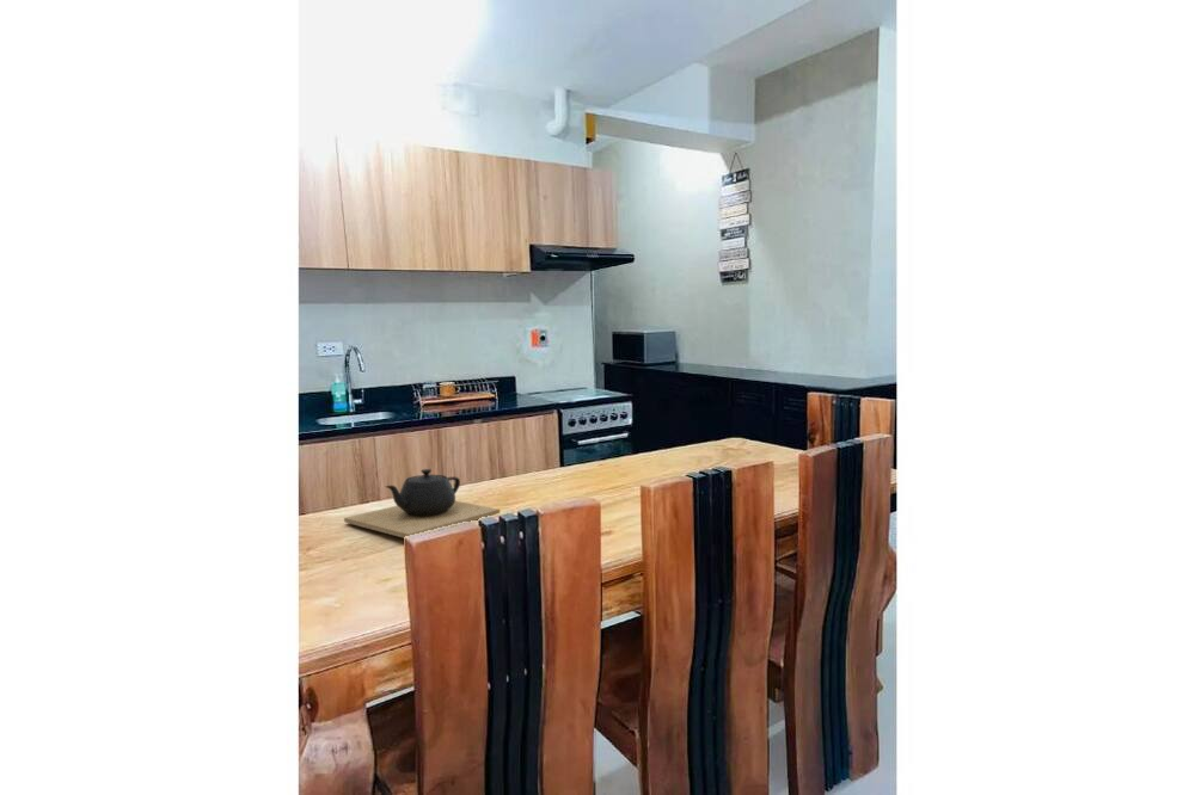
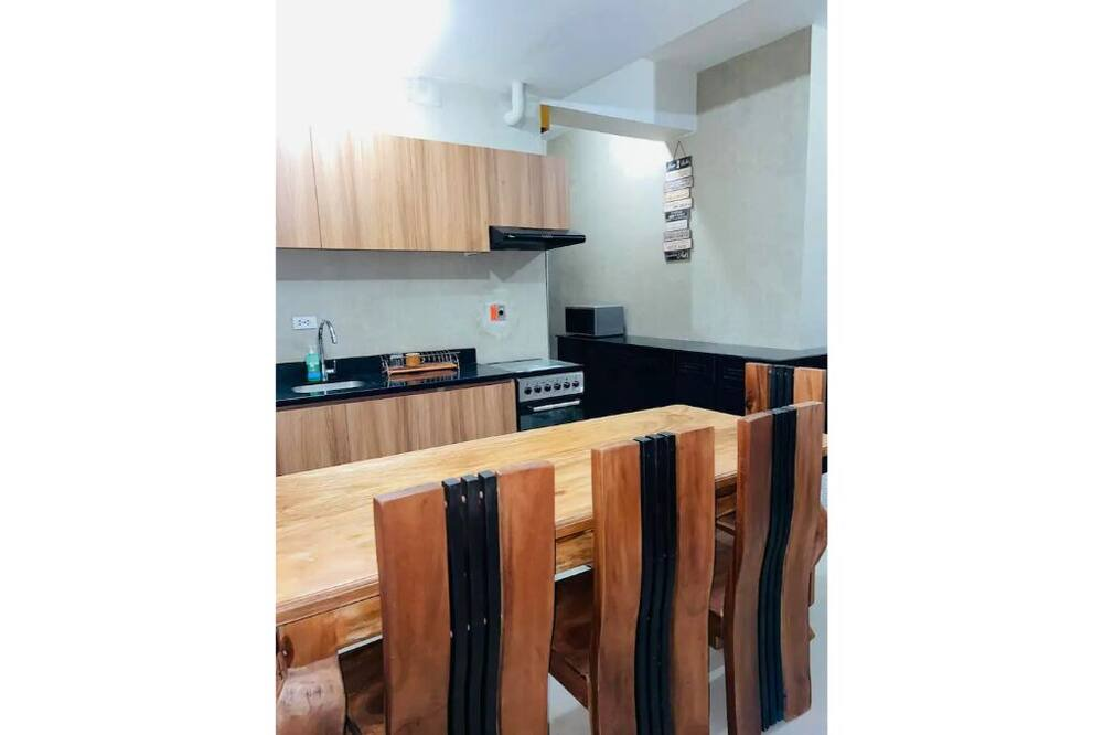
- teapot (422, 493)
